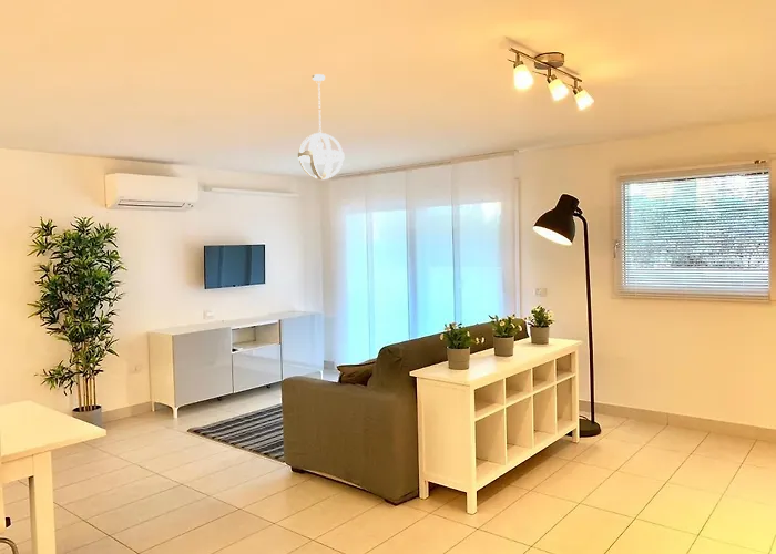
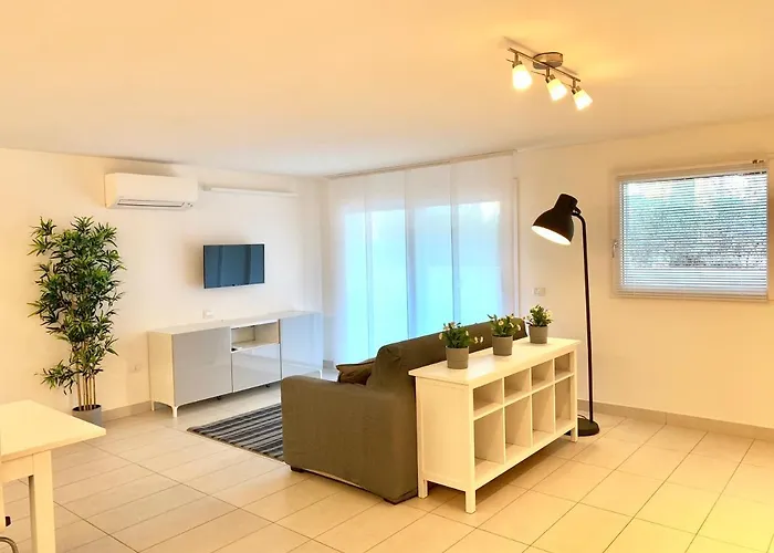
- pendant light (320, 127)
